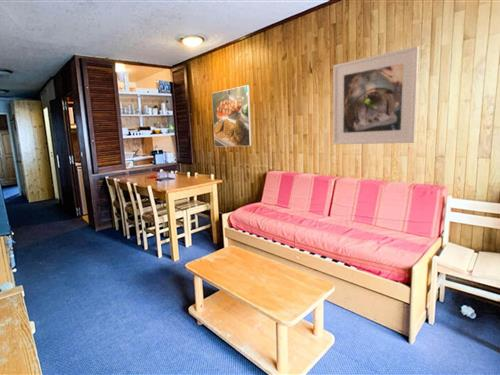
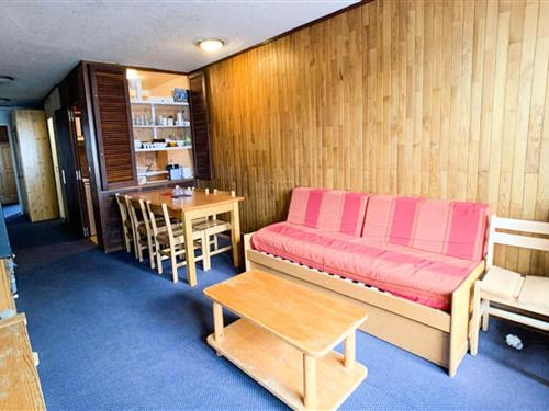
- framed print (230, 118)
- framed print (370, 101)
